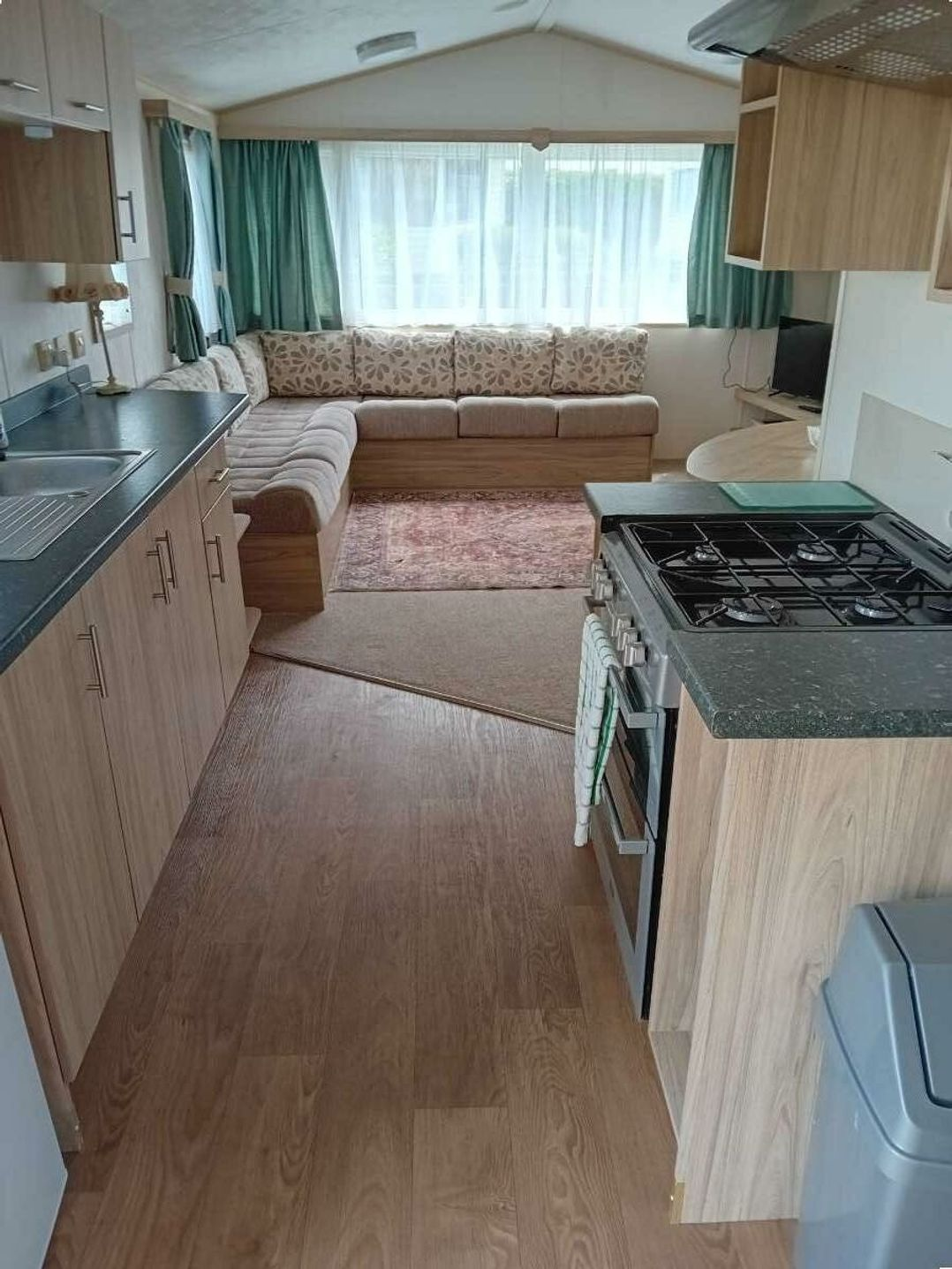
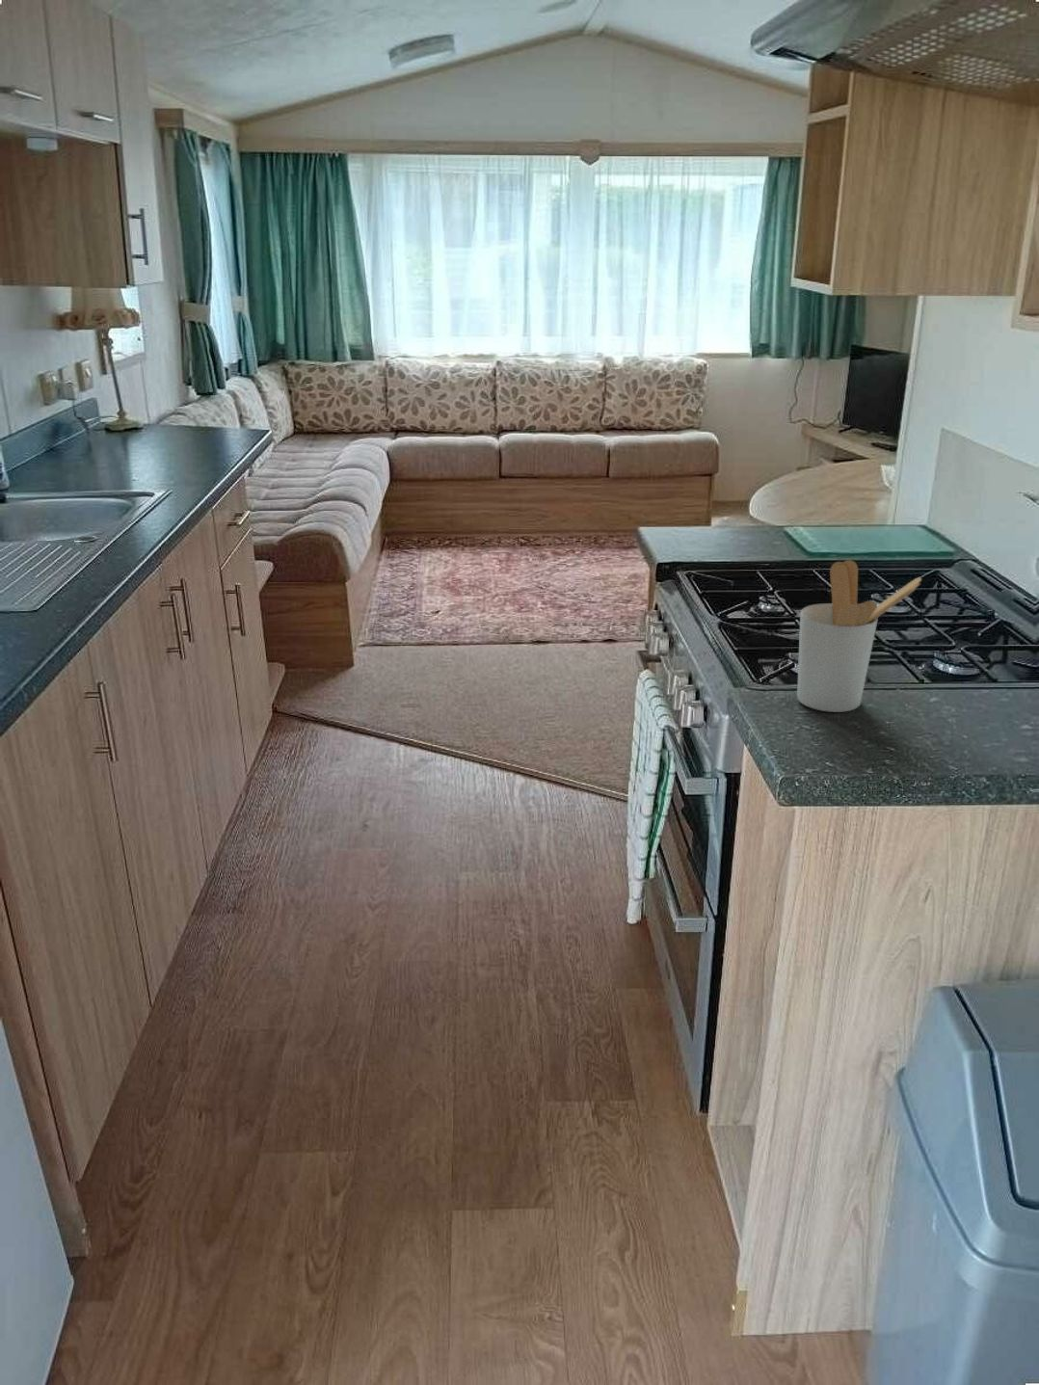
+ utensil holder (856, 638)
